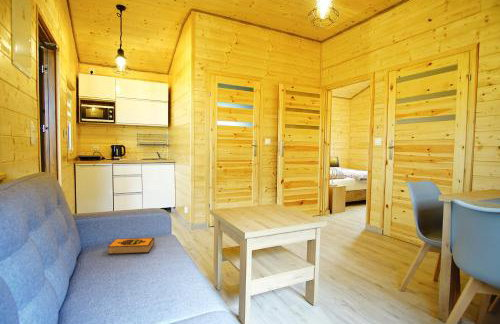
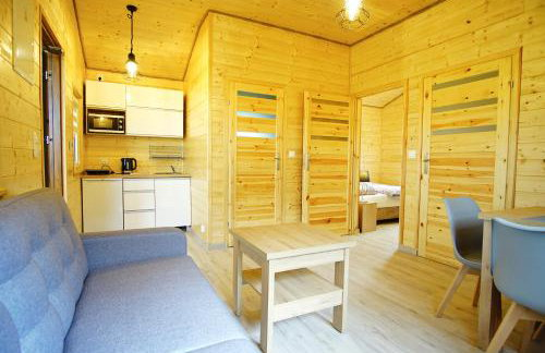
- hardback book (132, 245)
